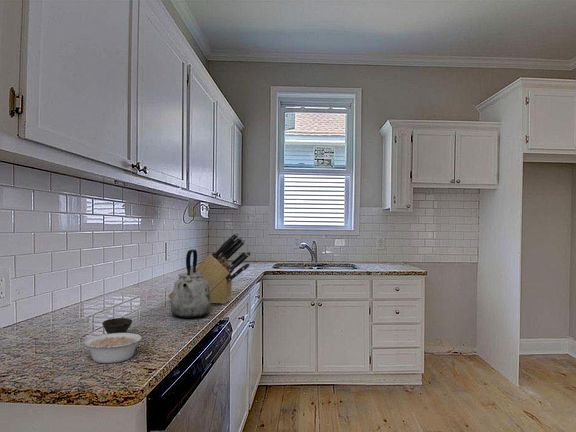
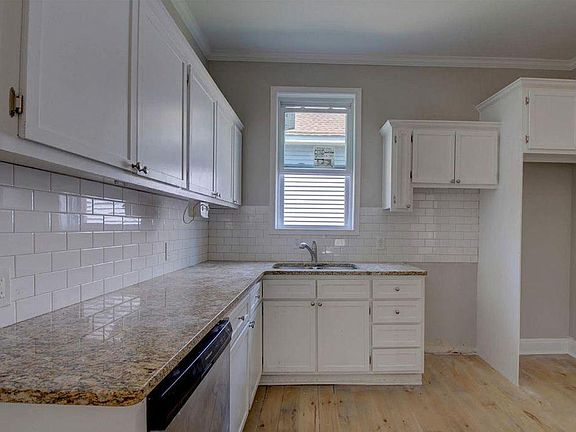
- knife block (211, 266)
- cup (118, 328)
- legume (115, 346)
- kettle (190, 283)
